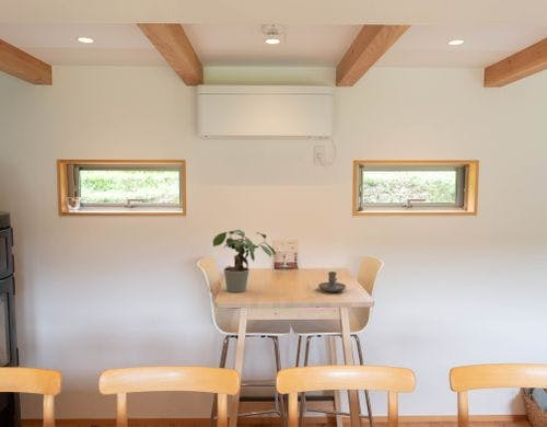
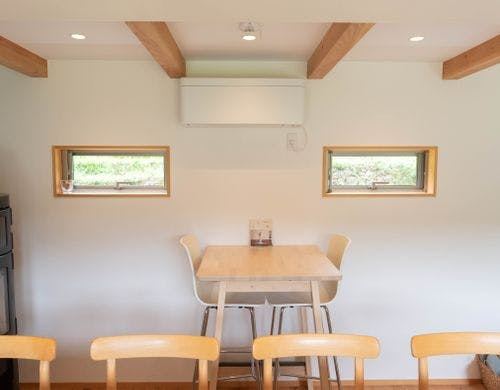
- candle holder (331, 280)
- potted plant (244, 259)
